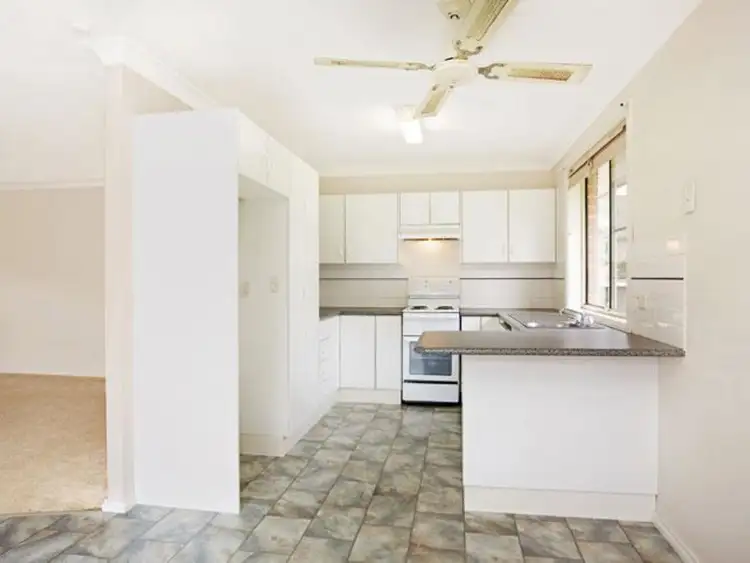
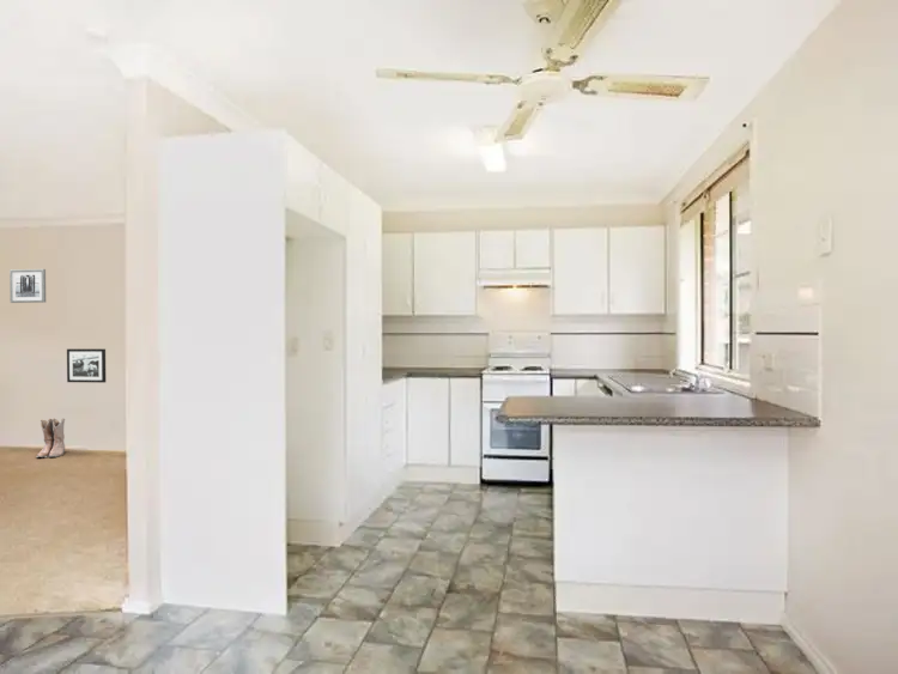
+ wall art (28, 285)
+ picture frame (86, 365)
+ boots (50, 437)
